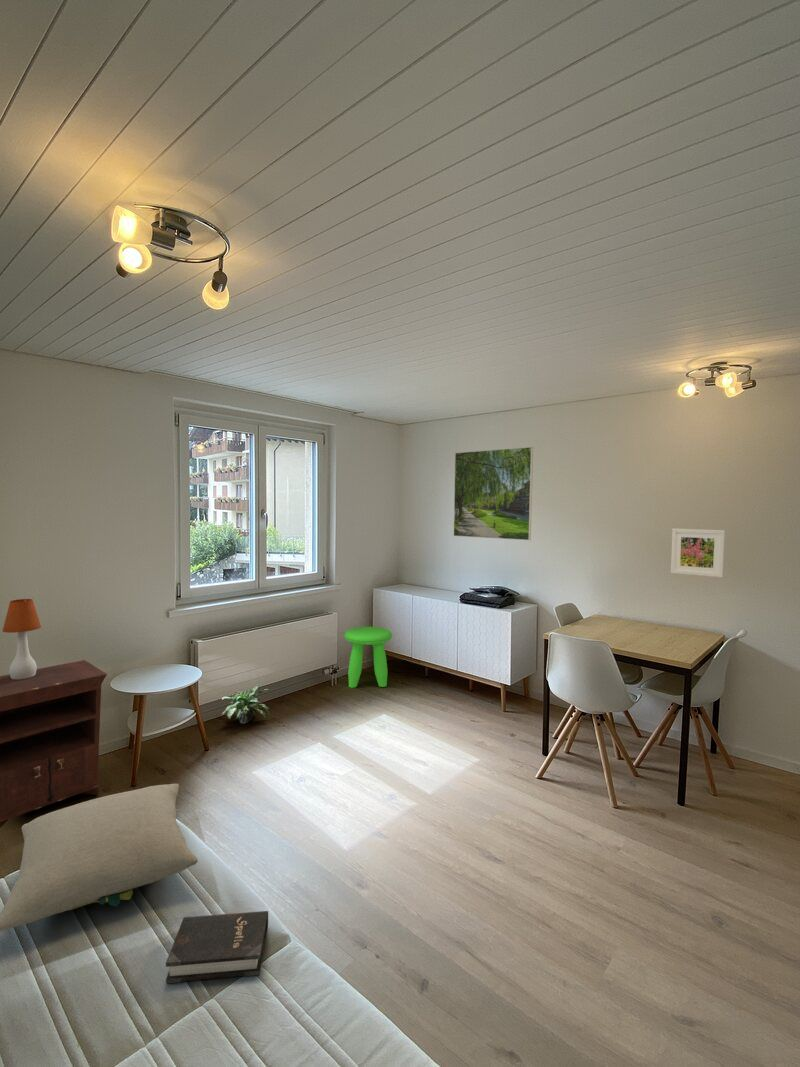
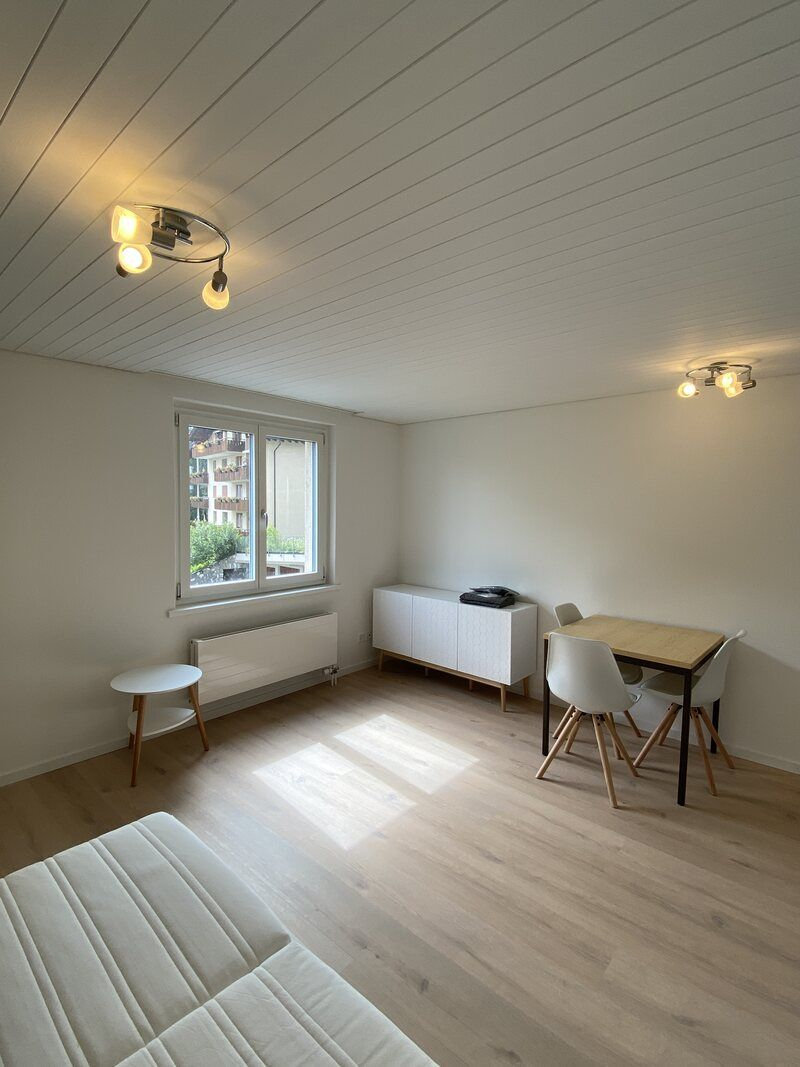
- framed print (697, 552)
- pillow (105, 842)
- stool (362, 656)
- potted plant (245, 704)
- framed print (491, 494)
- nightstand (40, 739)
- hardback book (220, 943)
- table lamp (22, 638)
